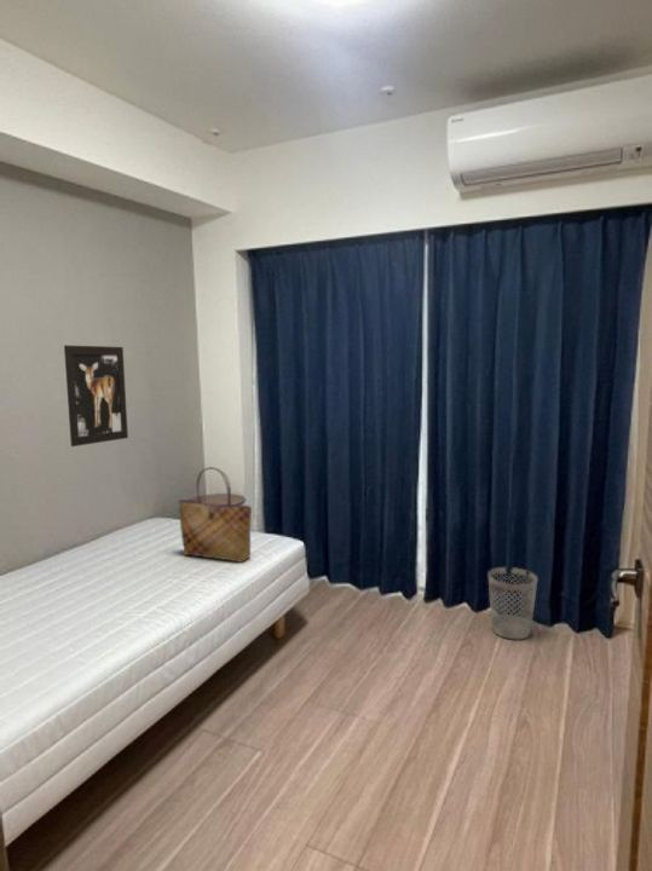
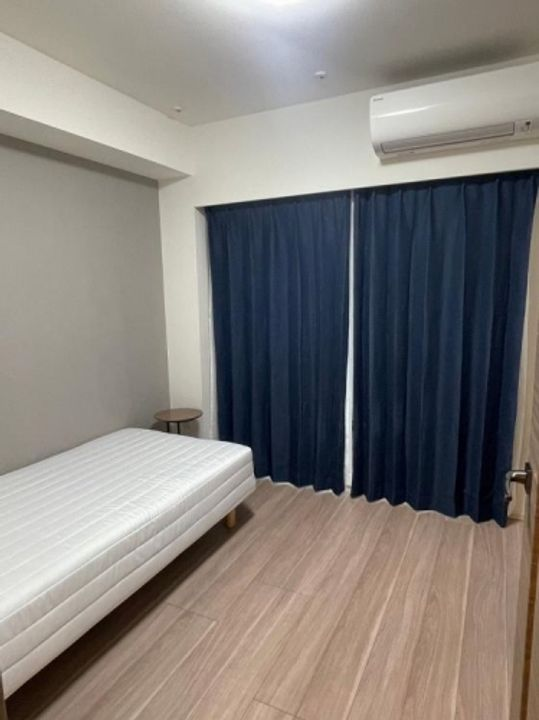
- tote bag (215, 512)
- wall art (98, 394)
- wastebasket (510, 602)
